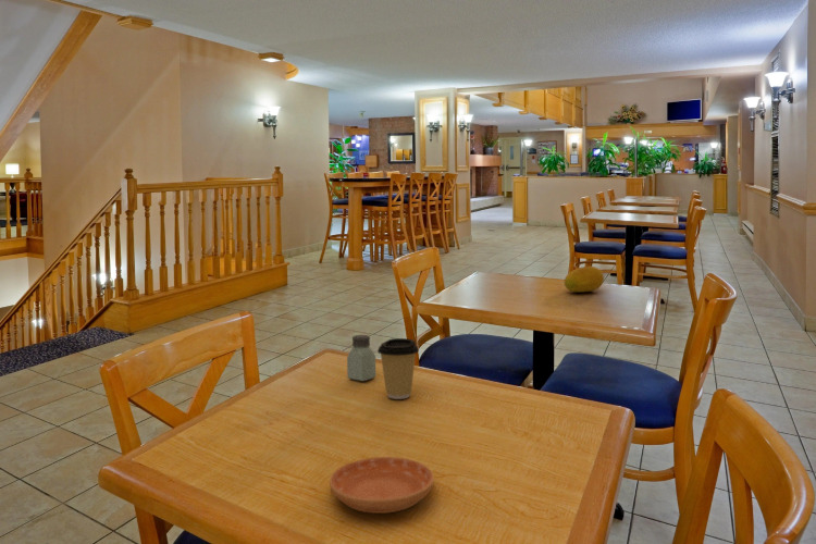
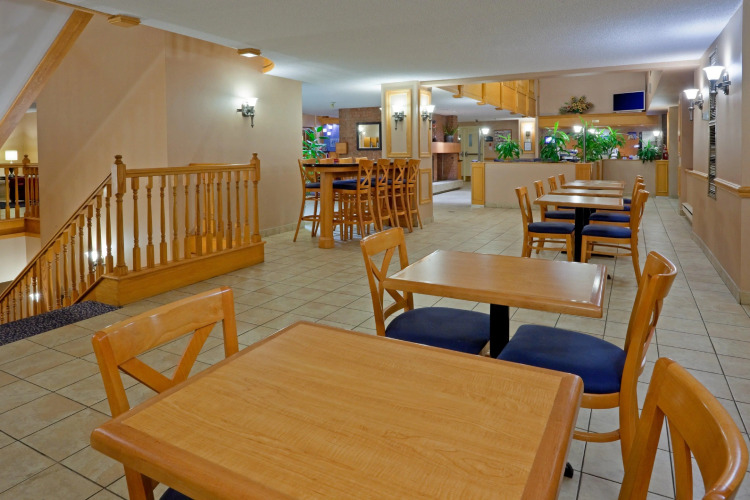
- saucer (382, 485)
- saltshaker (361, 357)
- coffee cup (398, 368)
- fruit (582, 279)
